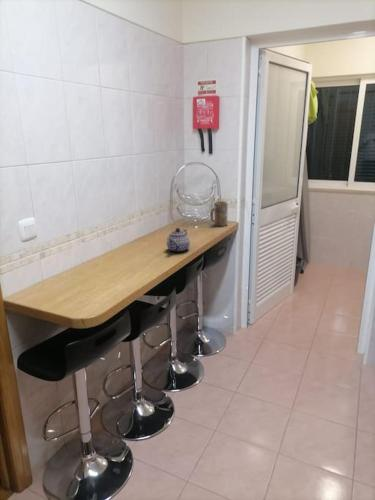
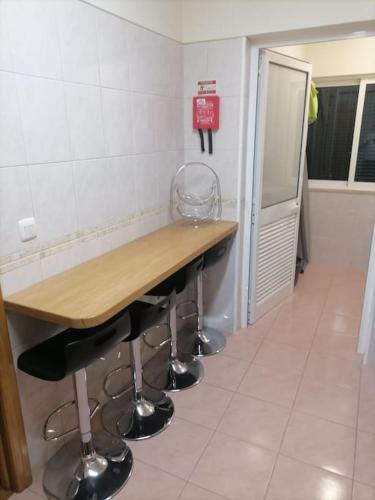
- teapot (178, 238)
- mug (219, 214)
